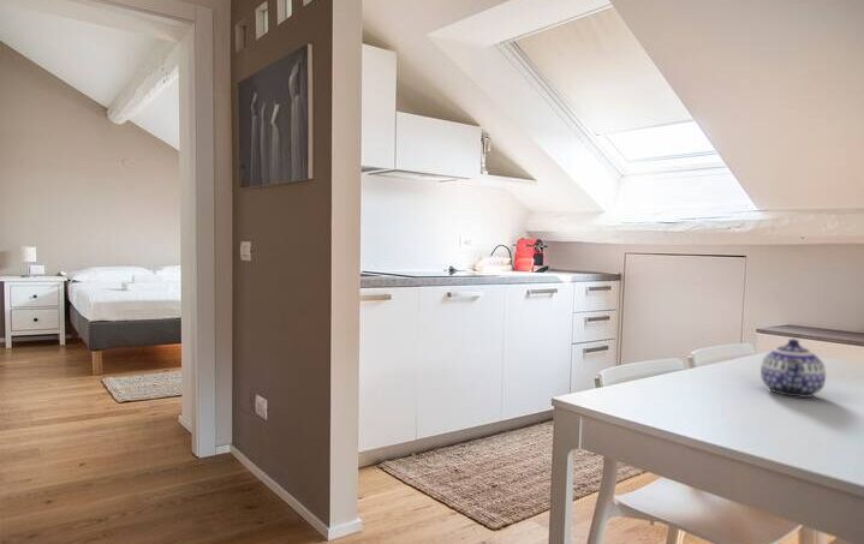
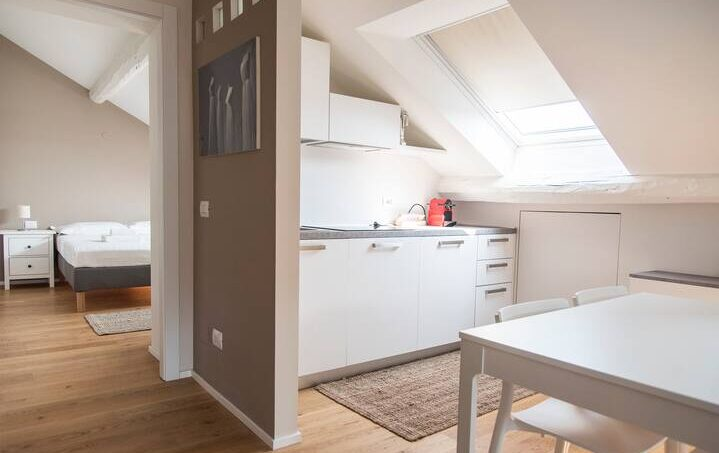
- teapot (792, 365)
